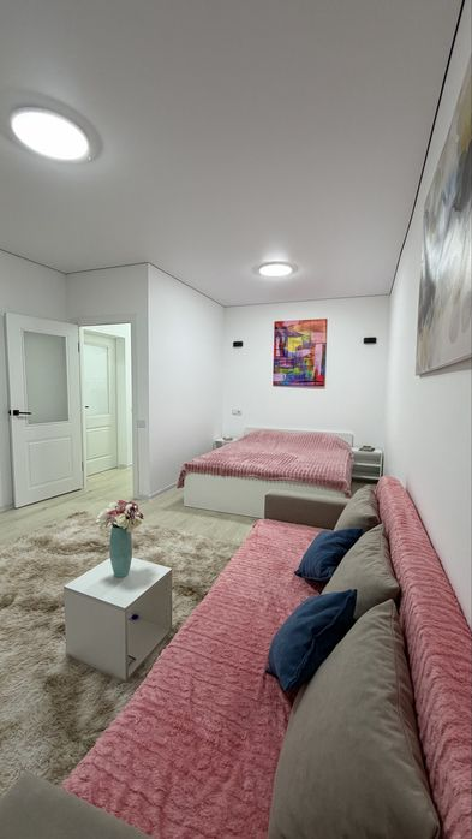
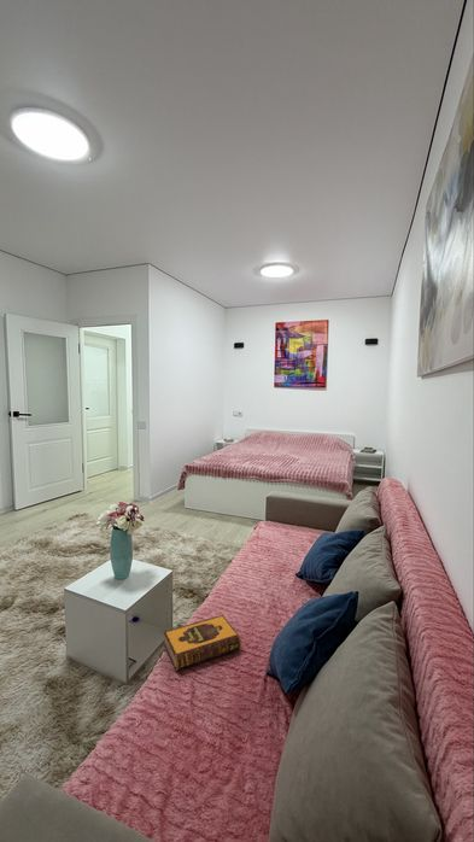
+ hardback book (201, 641)
